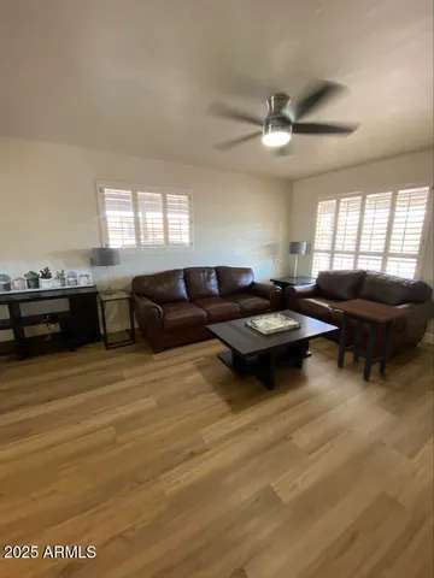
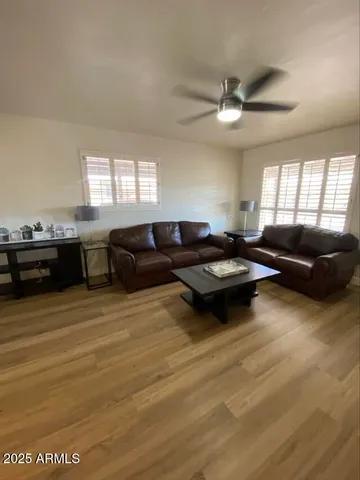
- side table (360, 340)
